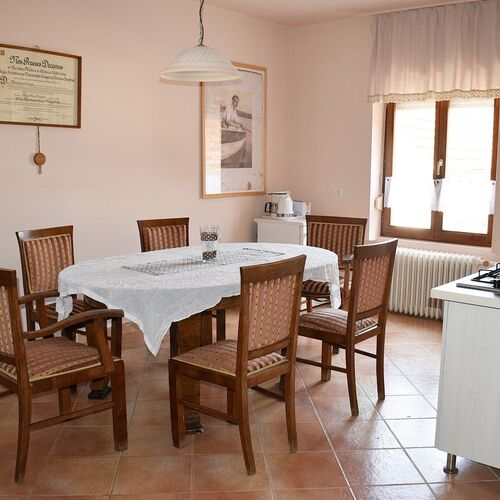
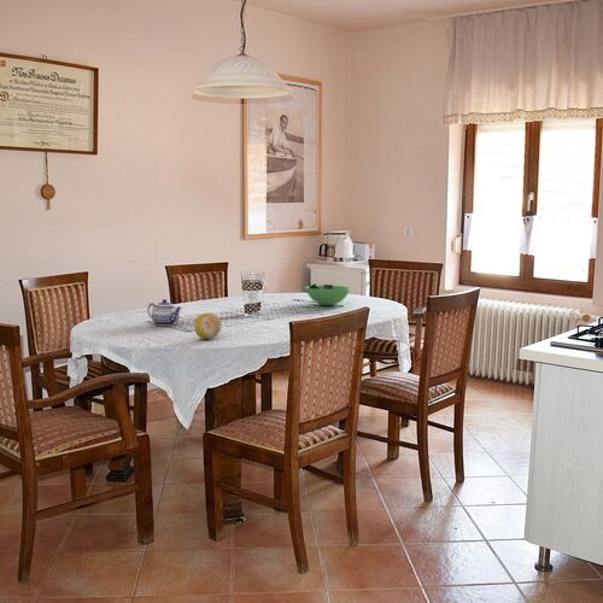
+ bowl (327, 293)
+ teapot (164, 311)
+ fruit (207, 326)
